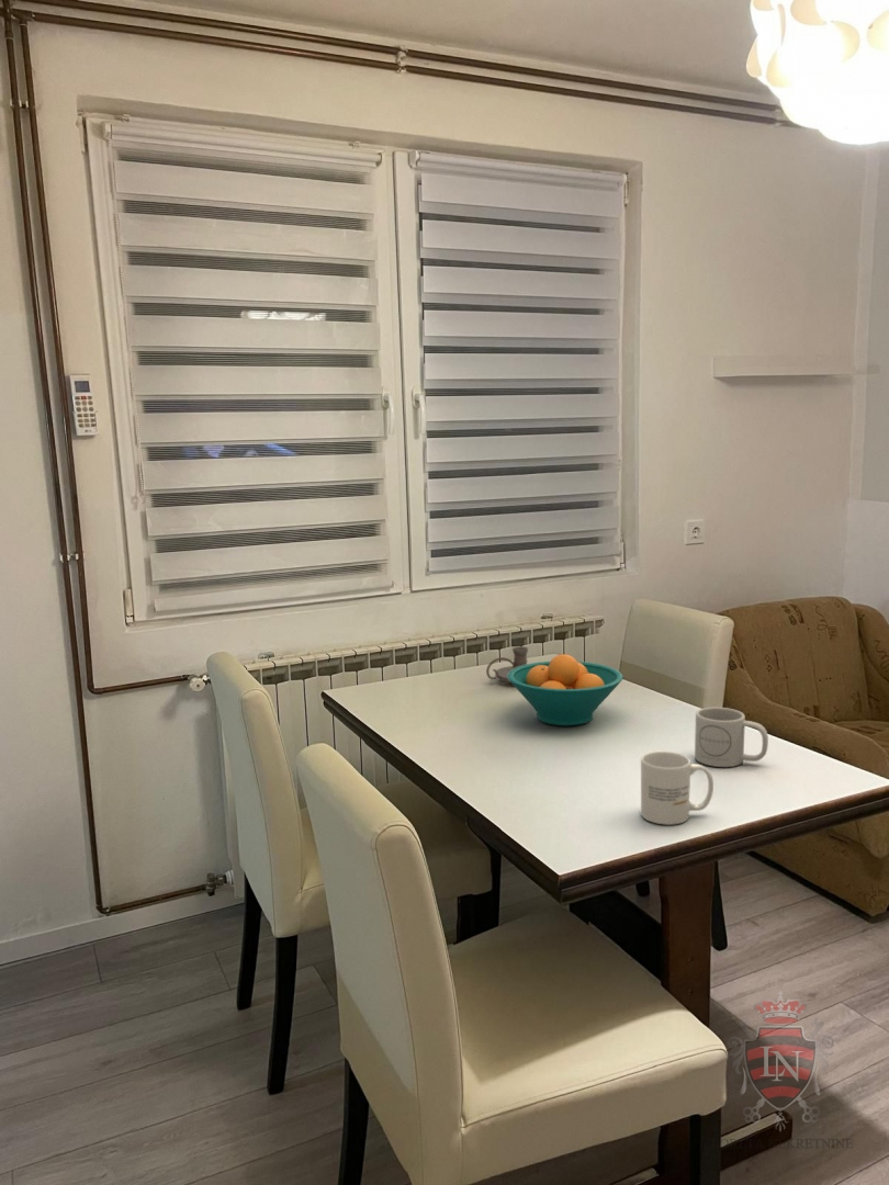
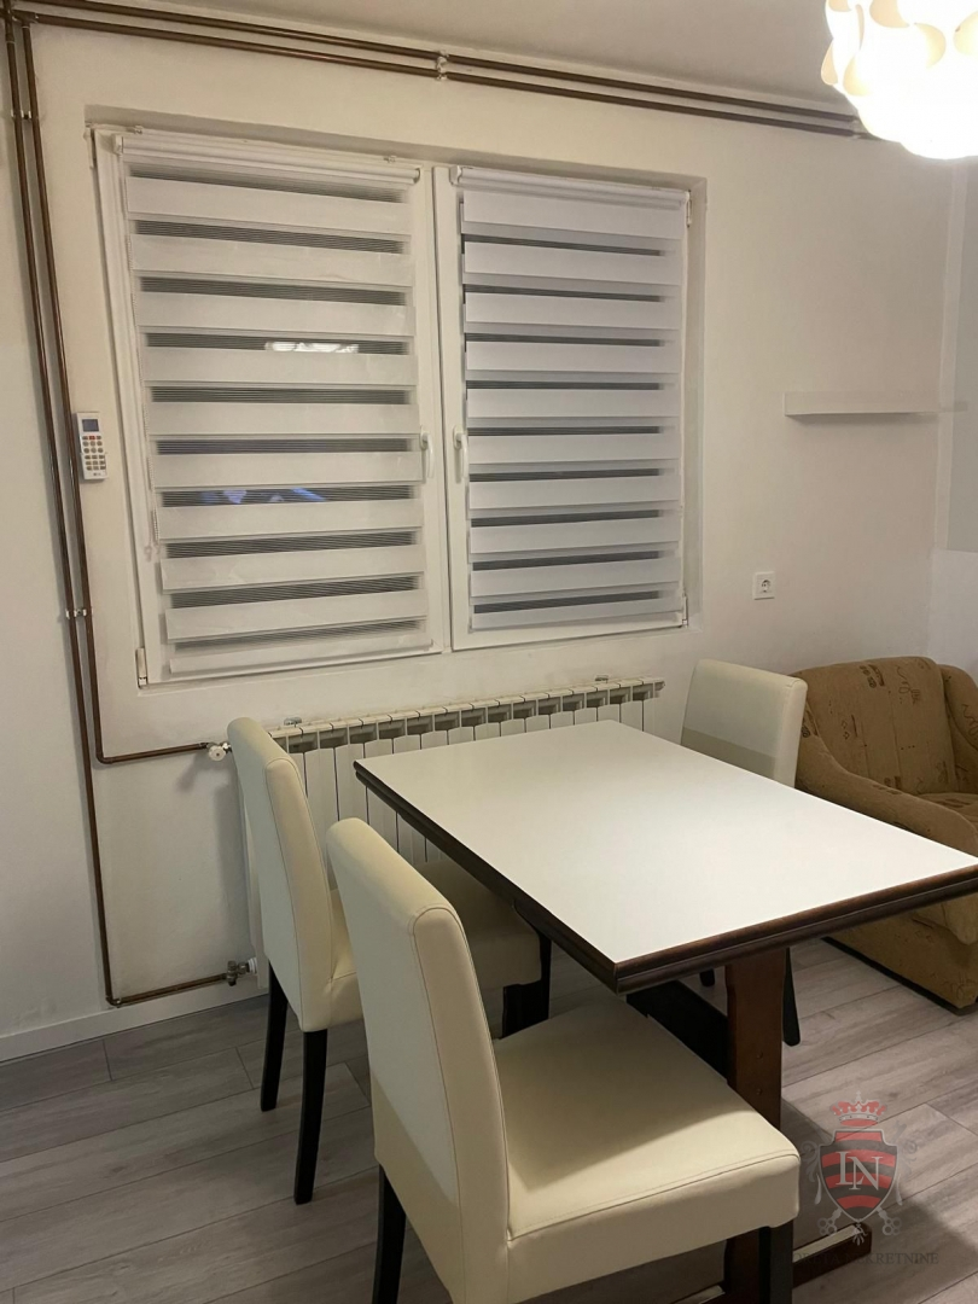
- mug (673, 786)
- fruit bowl (564, 686)
- mug (731, 737)
- candle holder (515, 665)
